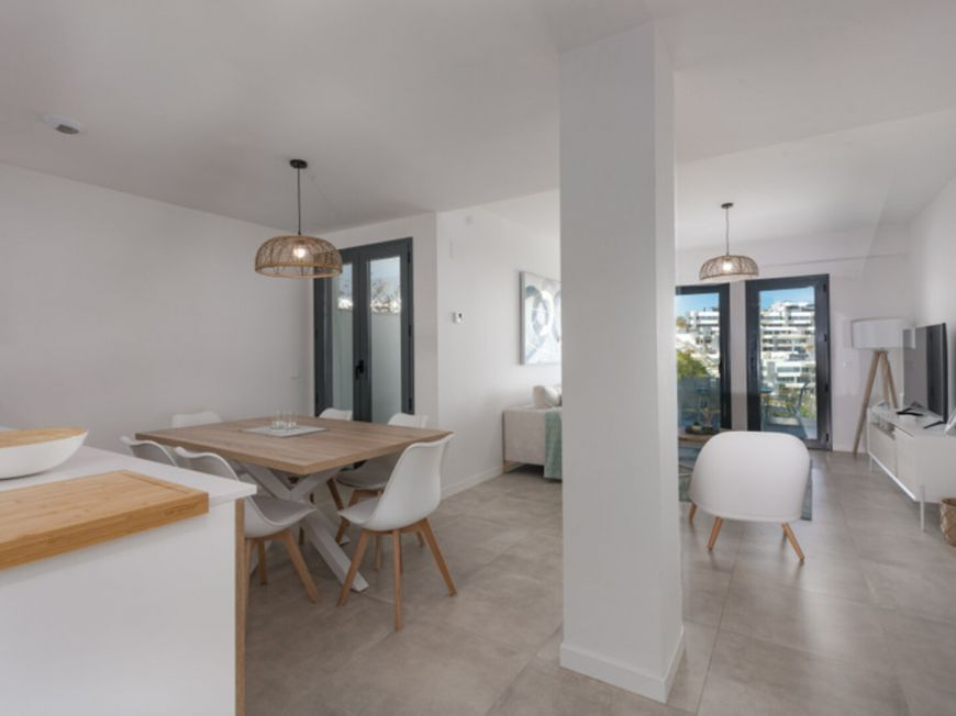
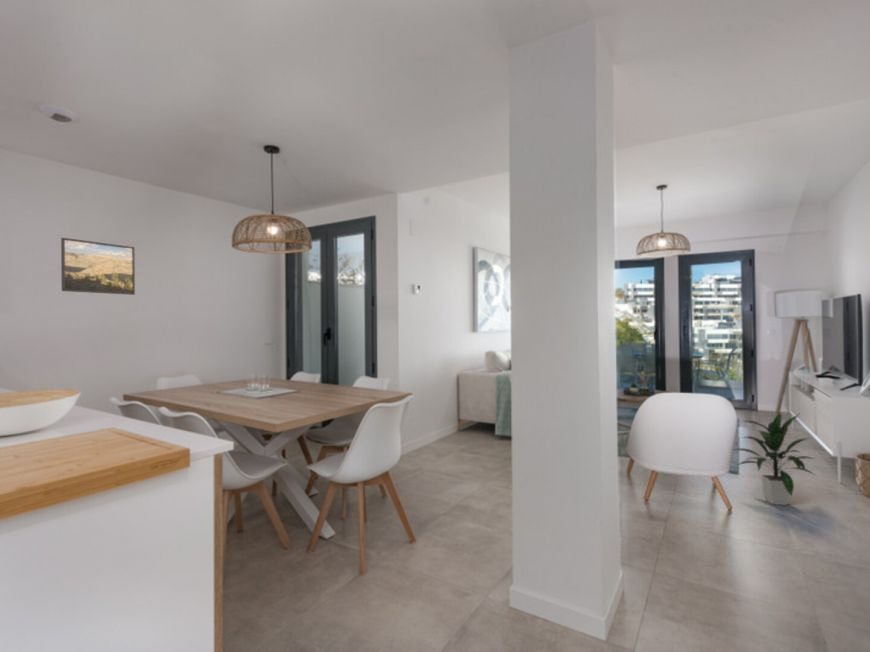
+ indoor plant (774, 457)
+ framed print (100, 267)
